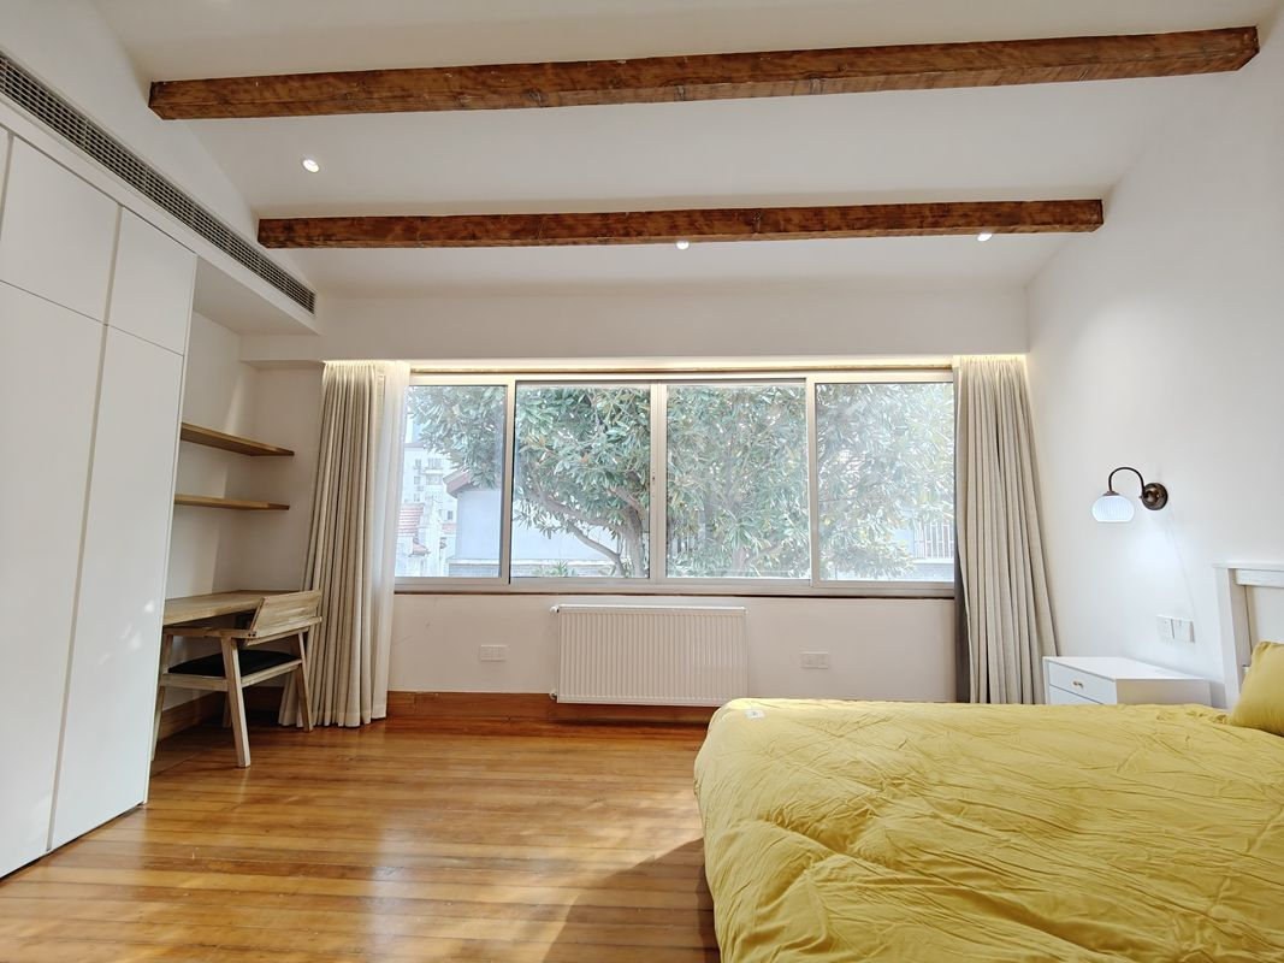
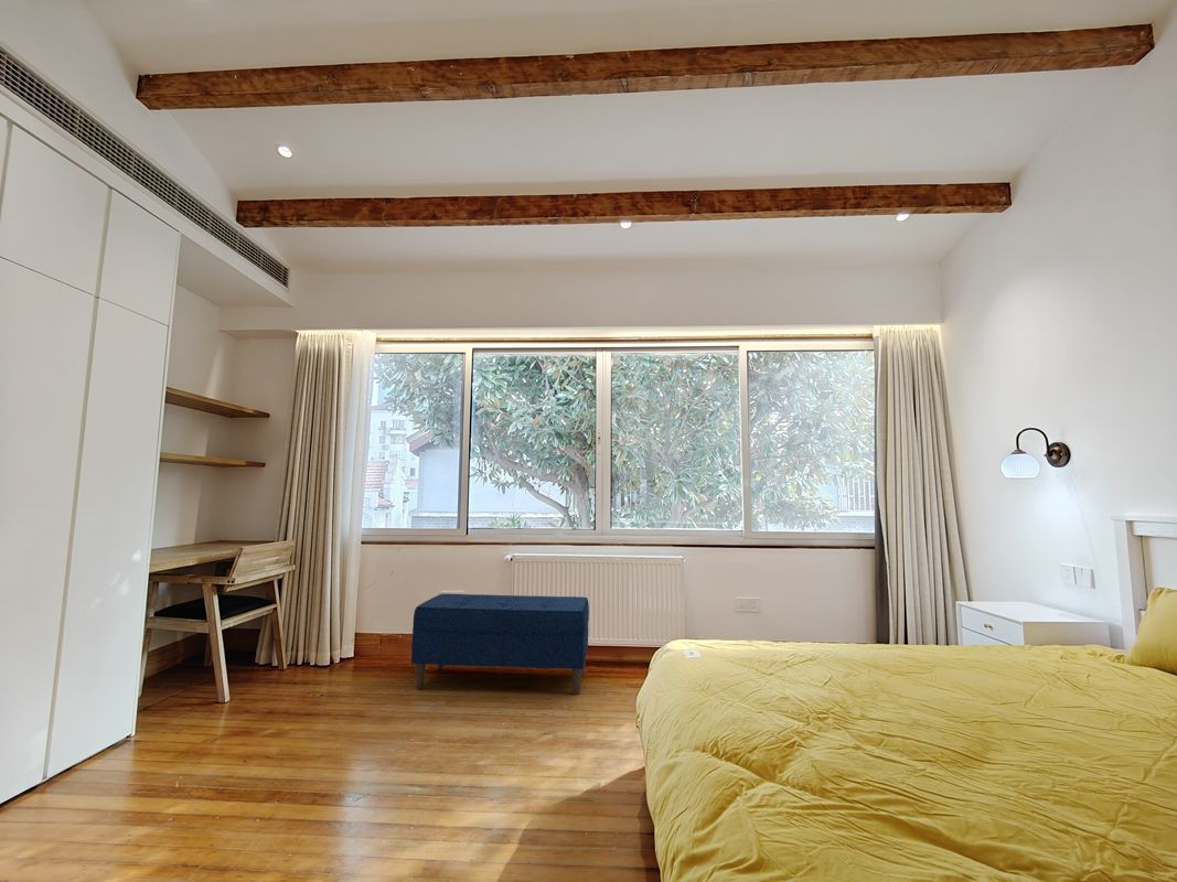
+ bench (505, 641)
